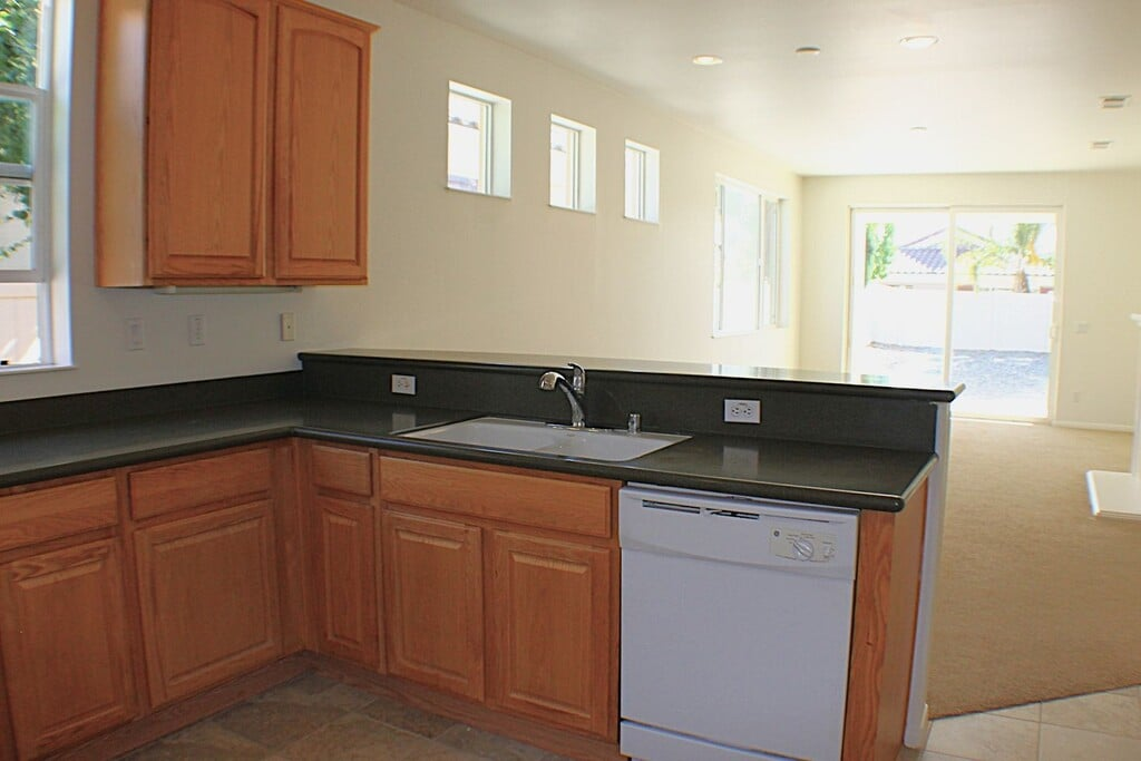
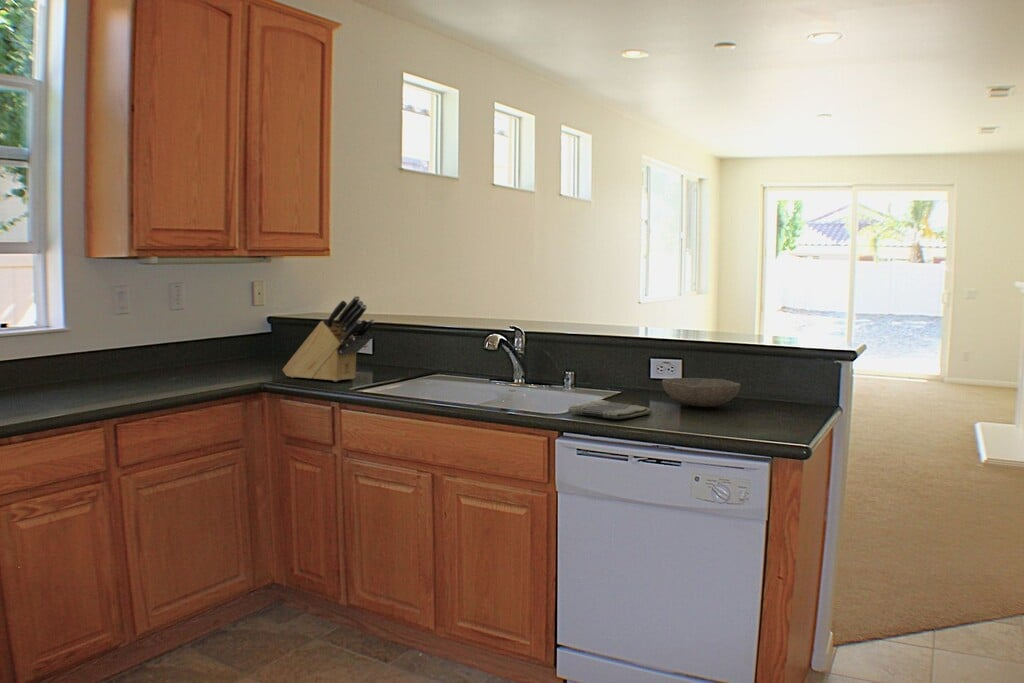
+ bowl (700, 393)
+ dish towel (610, 408)
+ knife block (328, 337)
